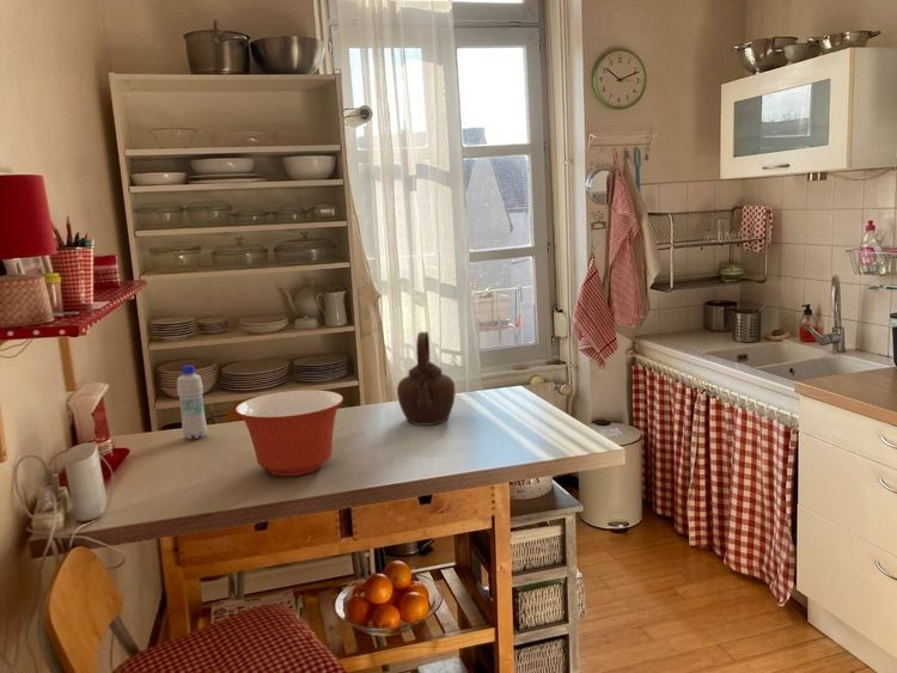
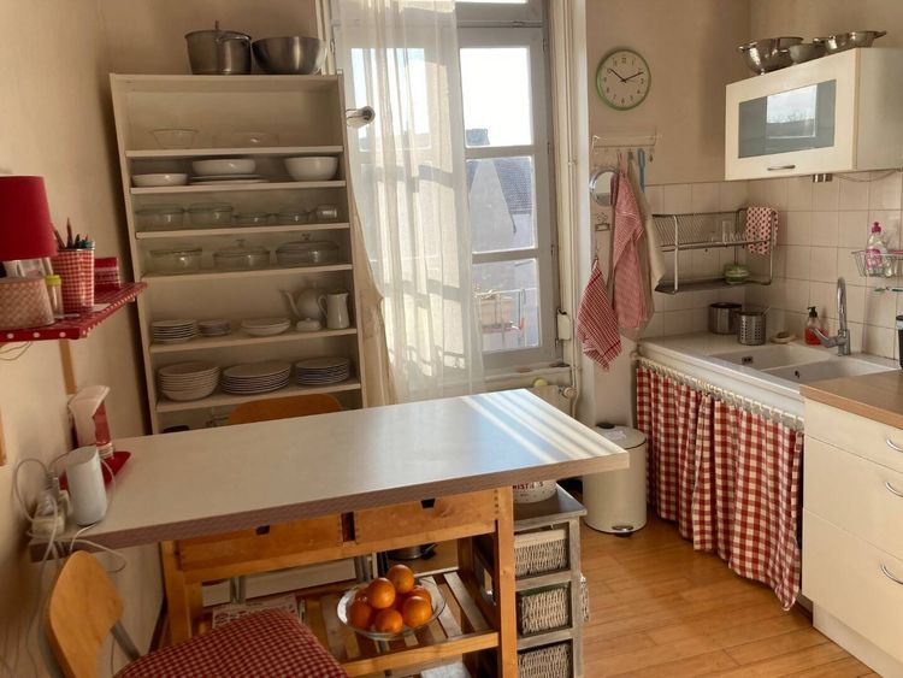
- bottle (191, 400)
- teapot (425, 378)
- mixing bowl (292, 434)
